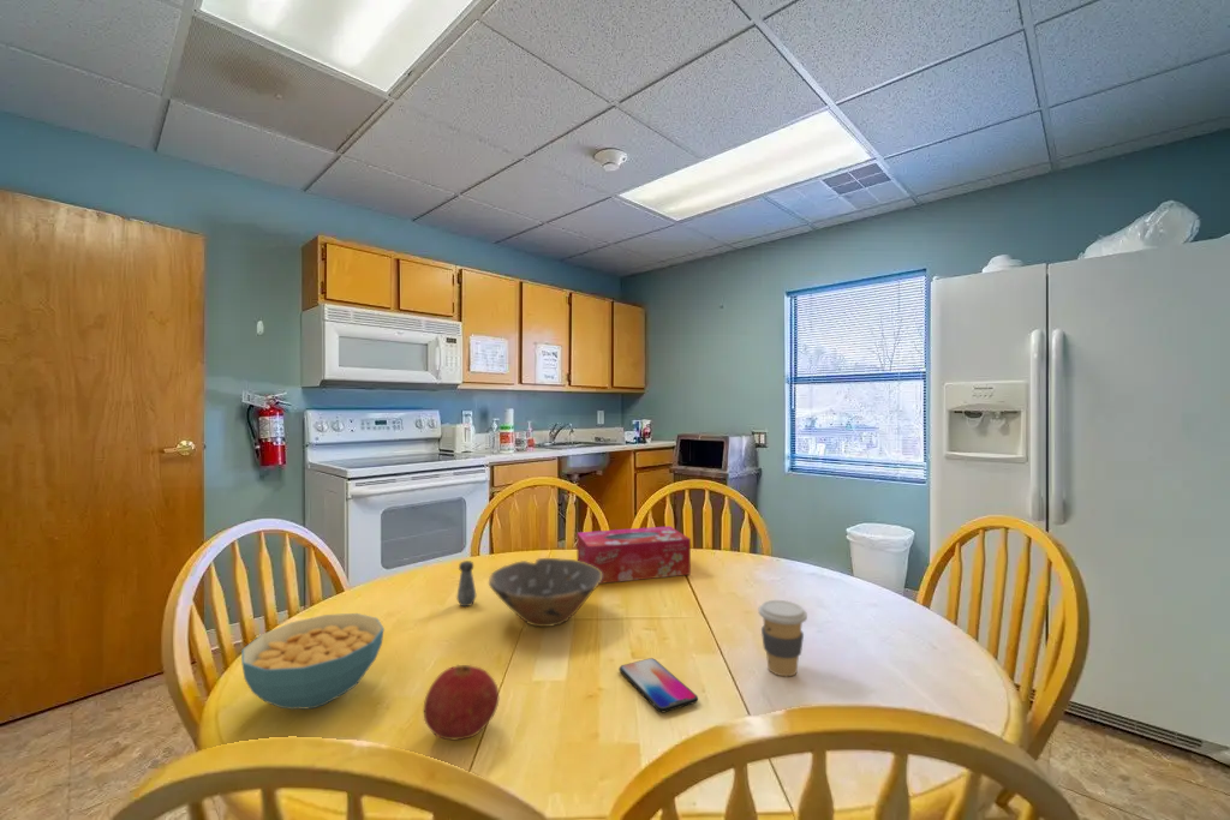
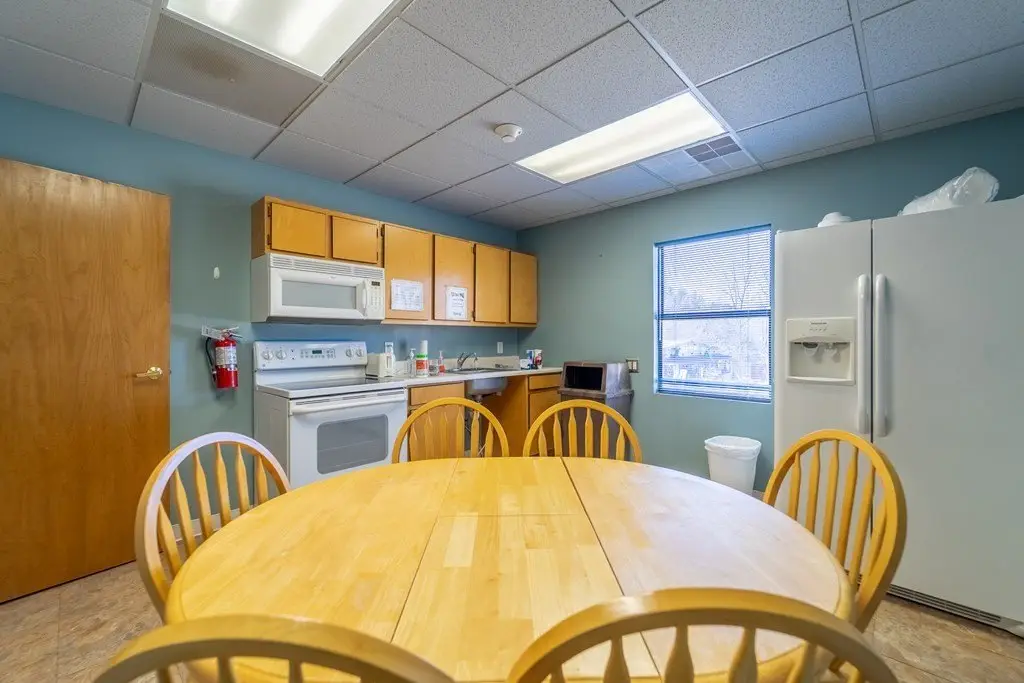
- bowl (547, 595)
- smartphone (656, 682)
- cereal bowl (316, 668)
- fruit (461, 699)
- tissue box (632, 552)
- coffee cup (782, 638)
- salt shaker (466, 582)
